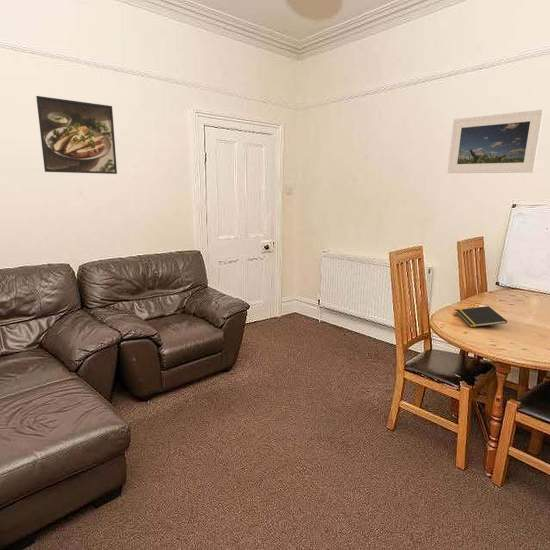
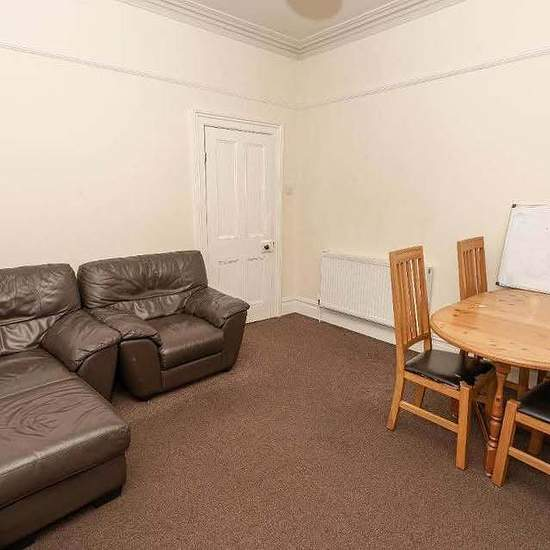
- notepad (480, 316)
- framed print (79, 137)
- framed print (491, 144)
